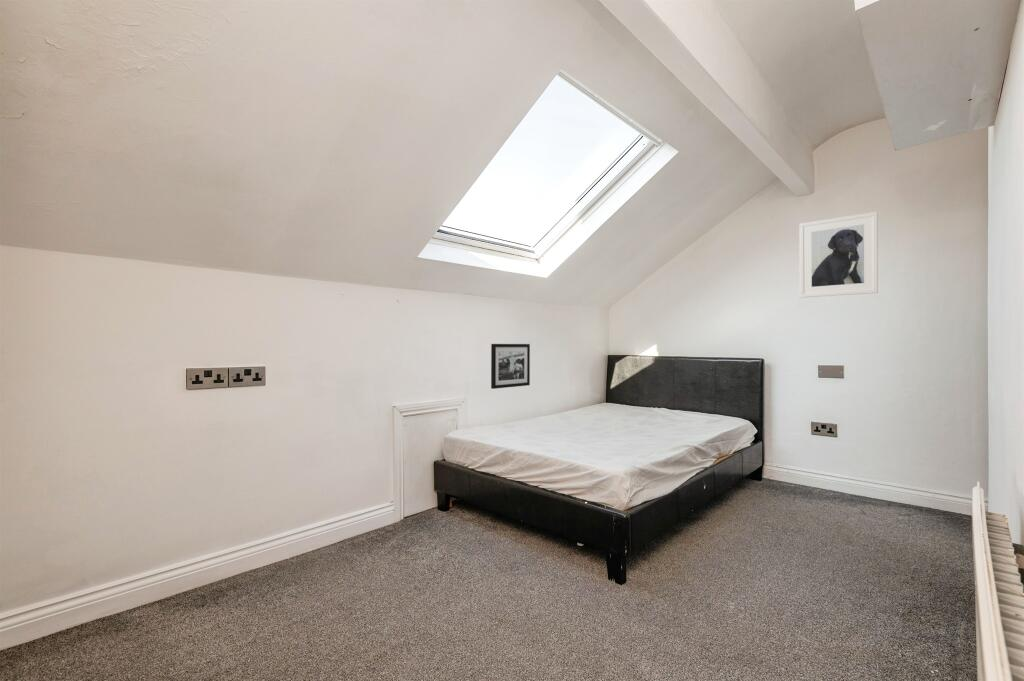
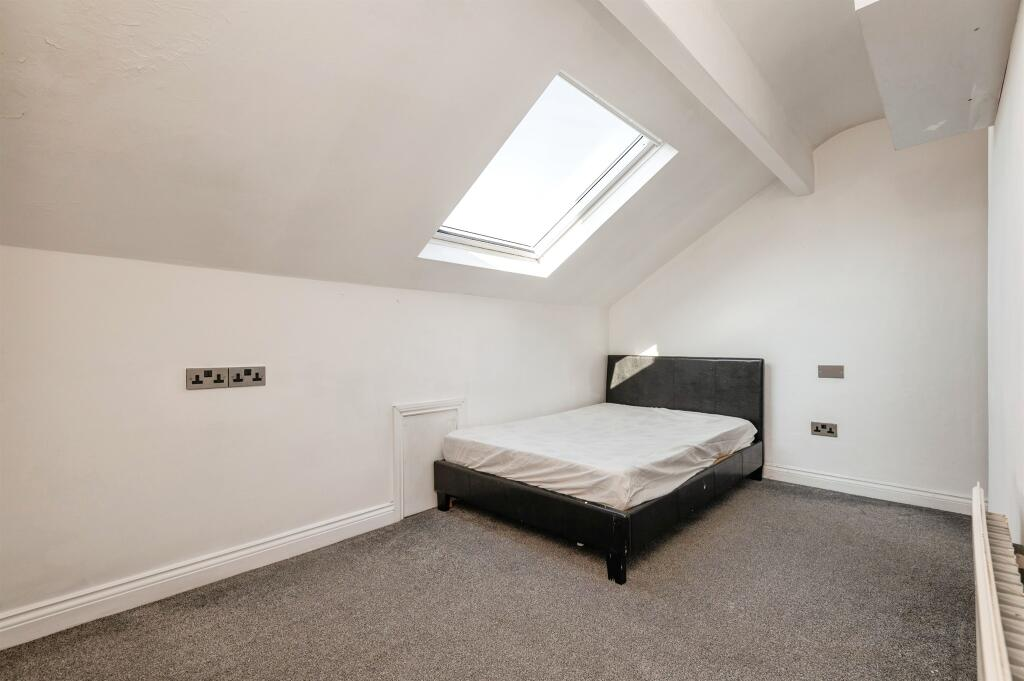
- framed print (837, 256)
- picture frame (511, 365)
